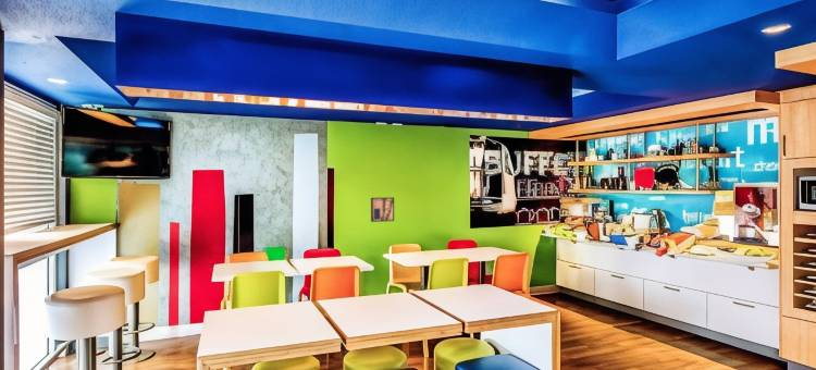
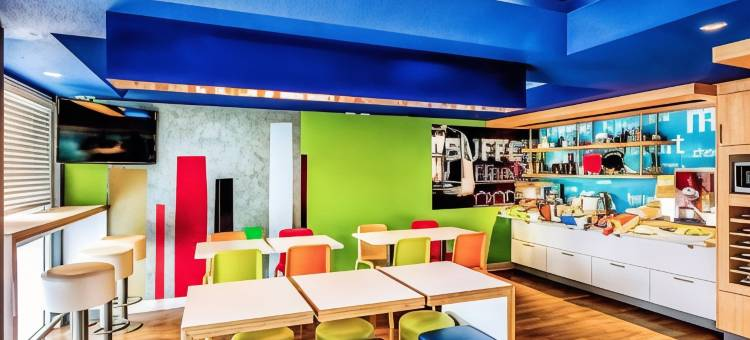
- wall art (382, 209)
